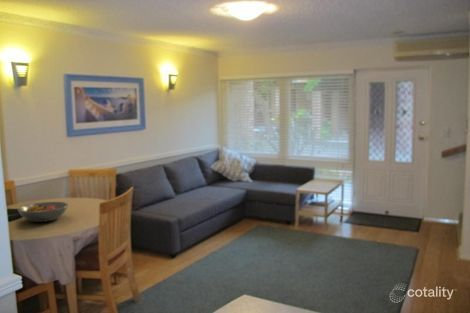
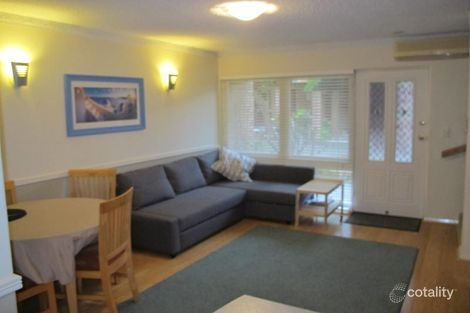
- fruit bowl (43, 211)
